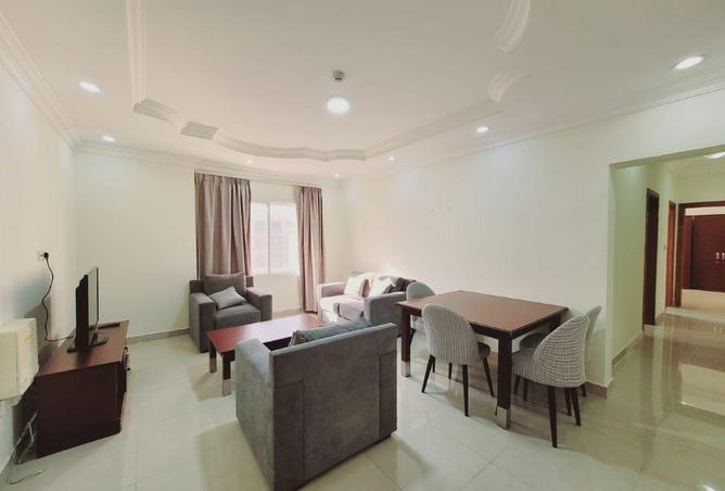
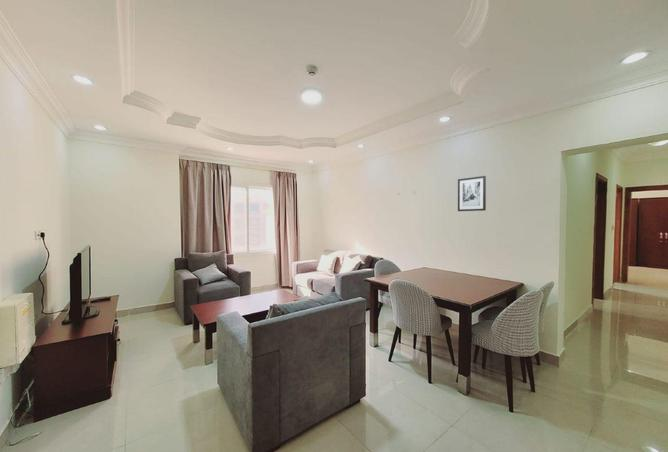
+ wall art (471, 194)
